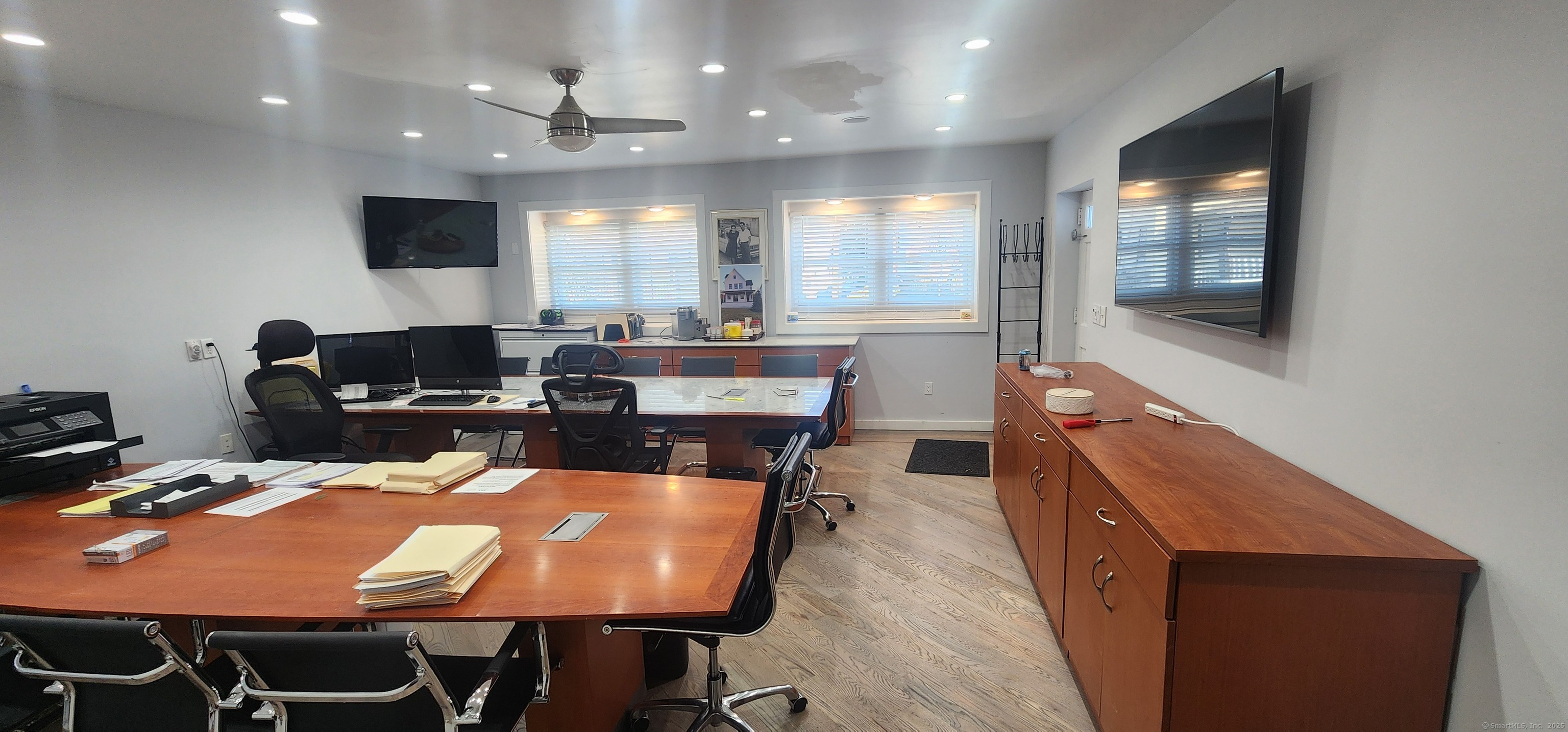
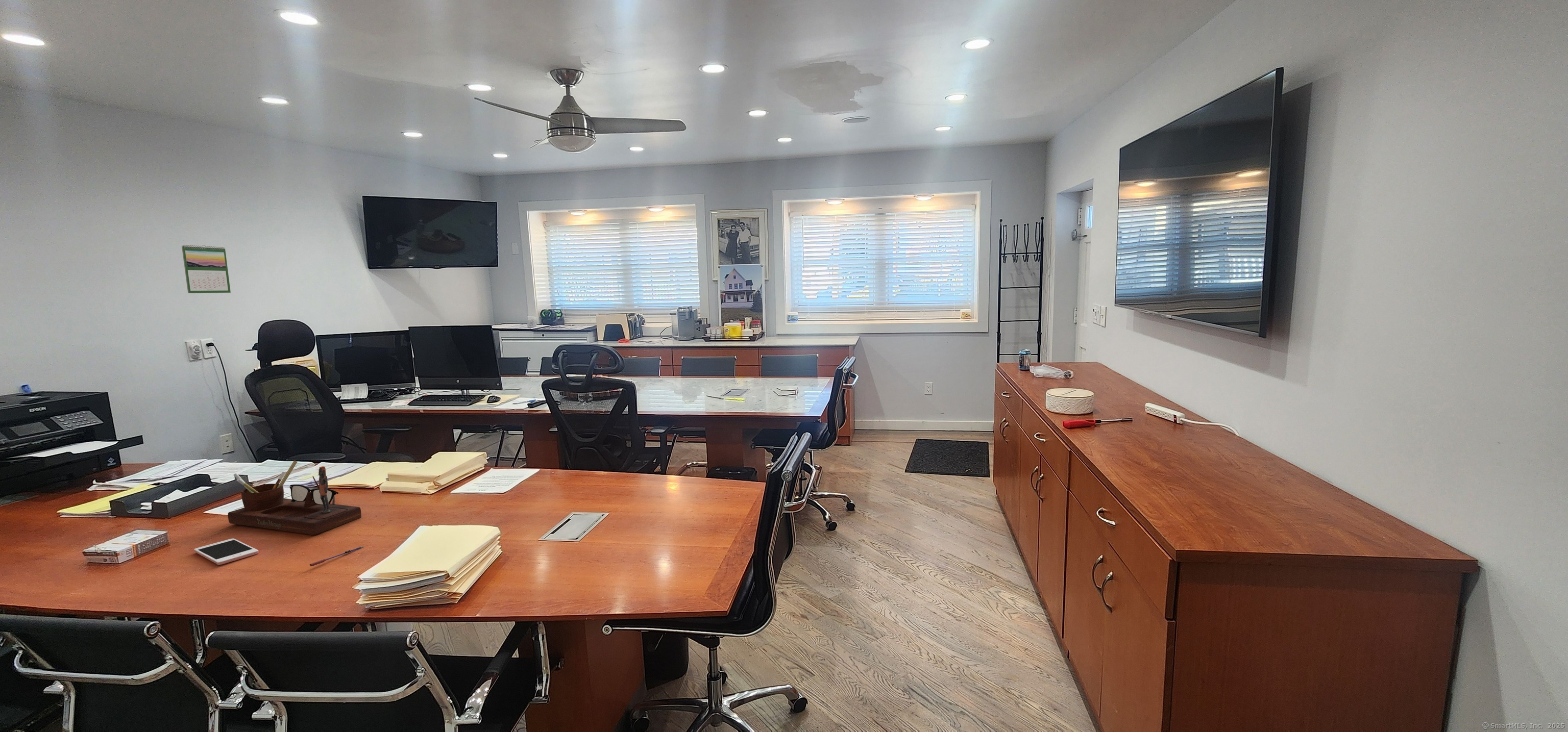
+ desk organizer (291, 492)
+ pen (337, 555)
+ cell phone (226, 551)
+ calendar (207, 269)
